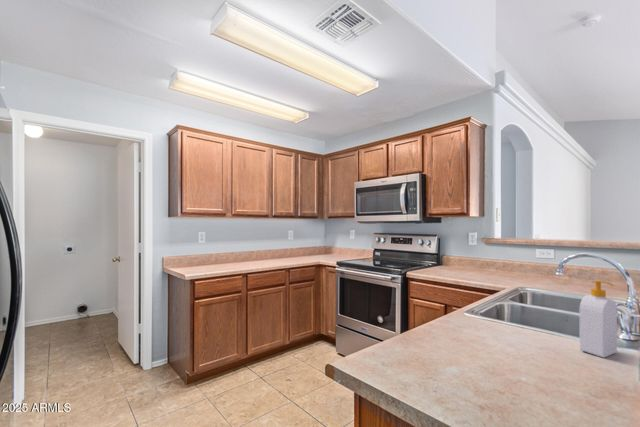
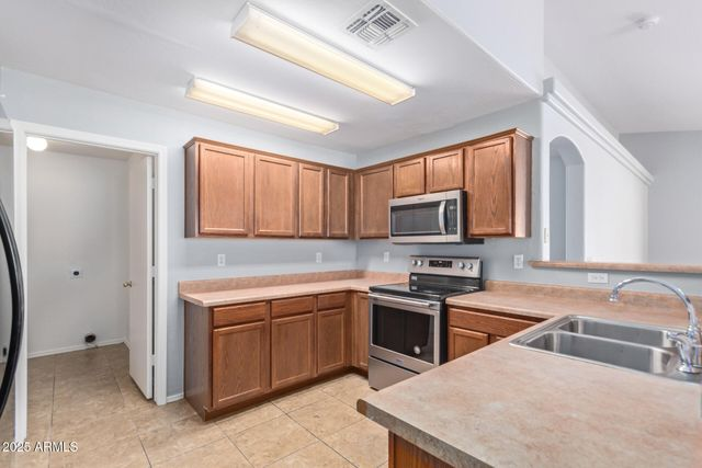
- soap bottle (599, 316)
